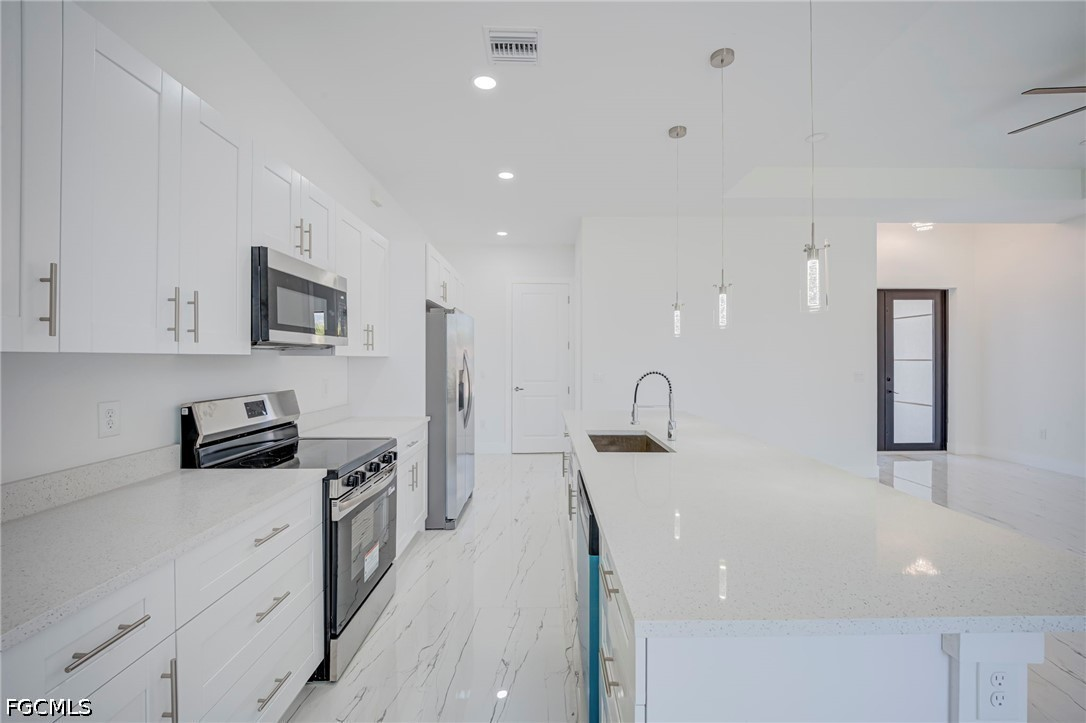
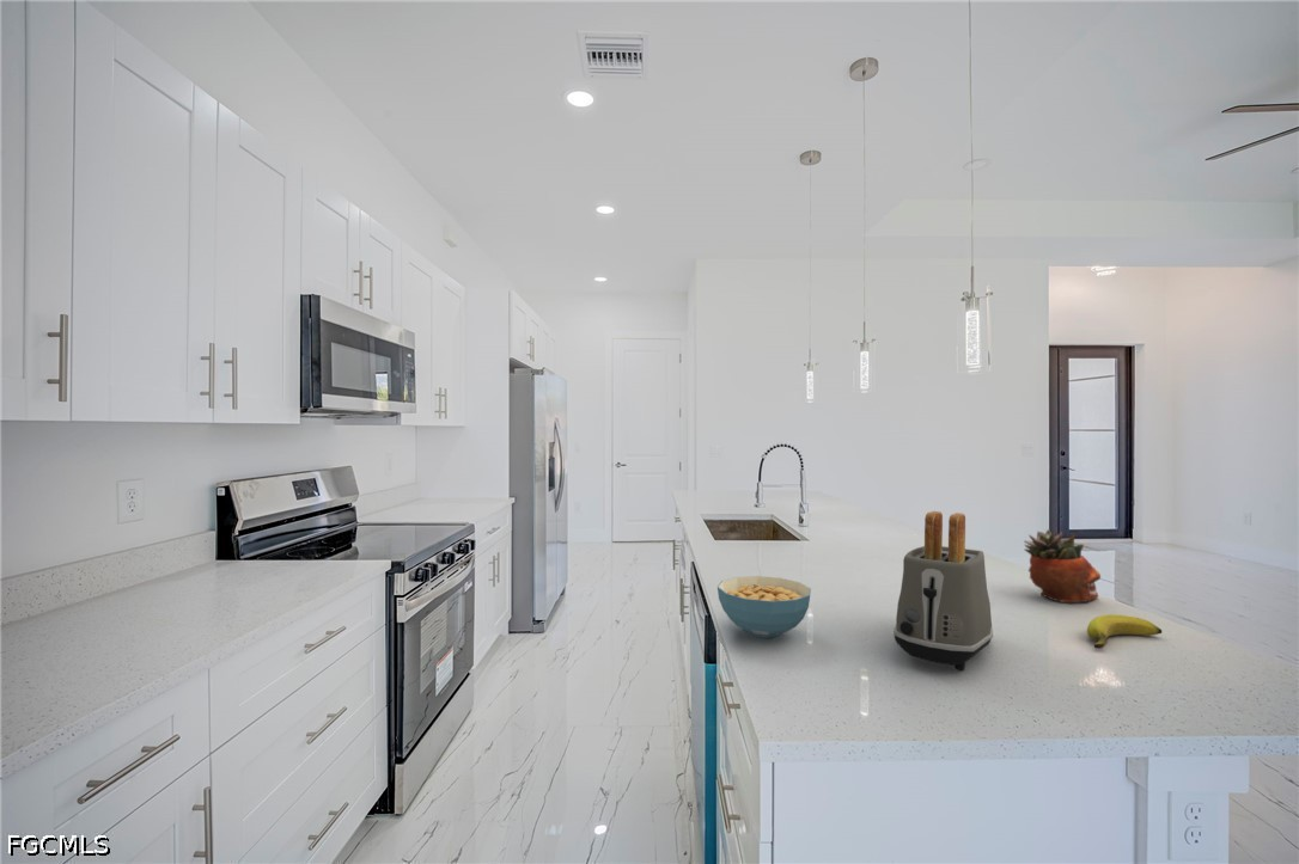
+ cereal bowl (763, 609)
+ succulent planter (1062, 563)
+ banana (1115, 629)
+ toaster (944, 580)
